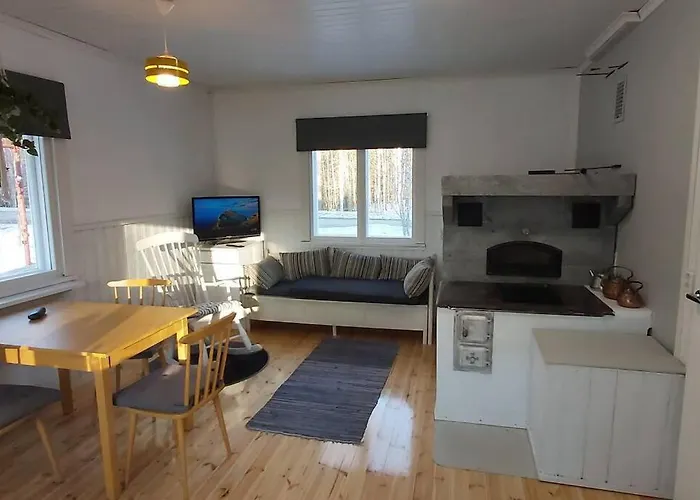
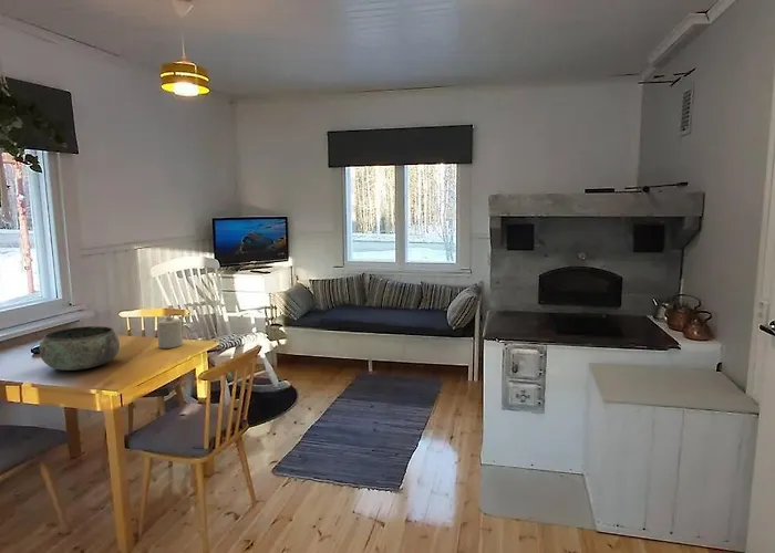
+ candle (169, 331)
+ bowl (81, 348)
